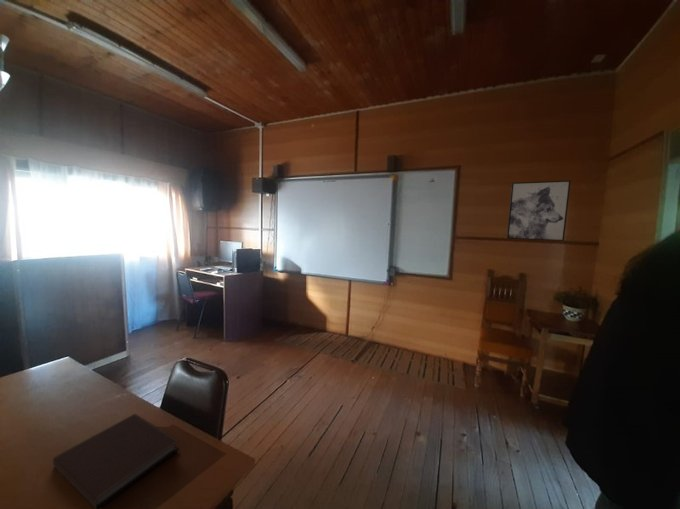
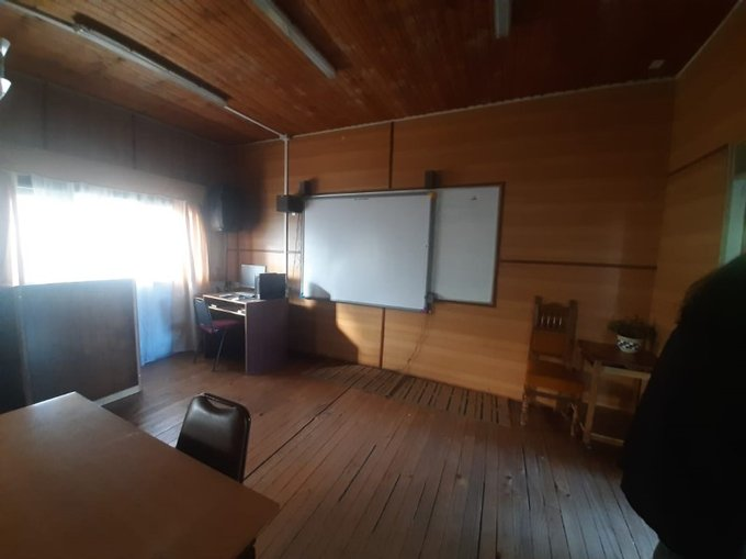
- wall art (536, 211)
- notebook (119, 453)
